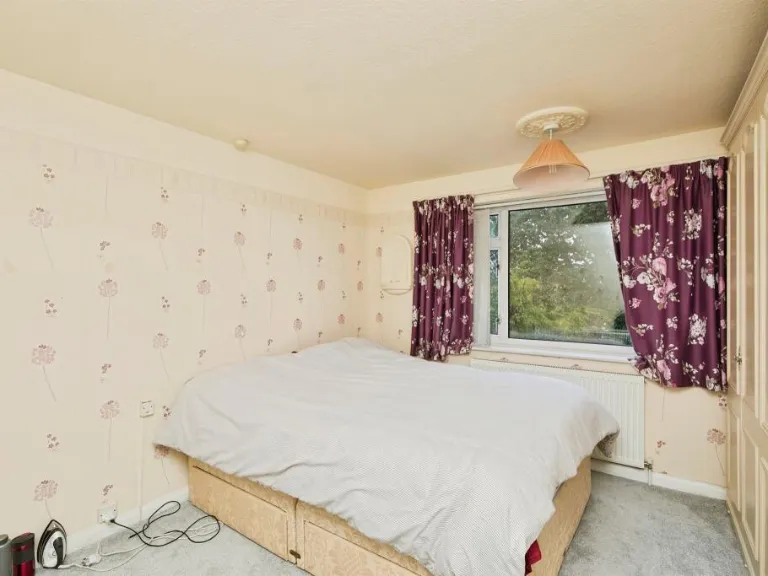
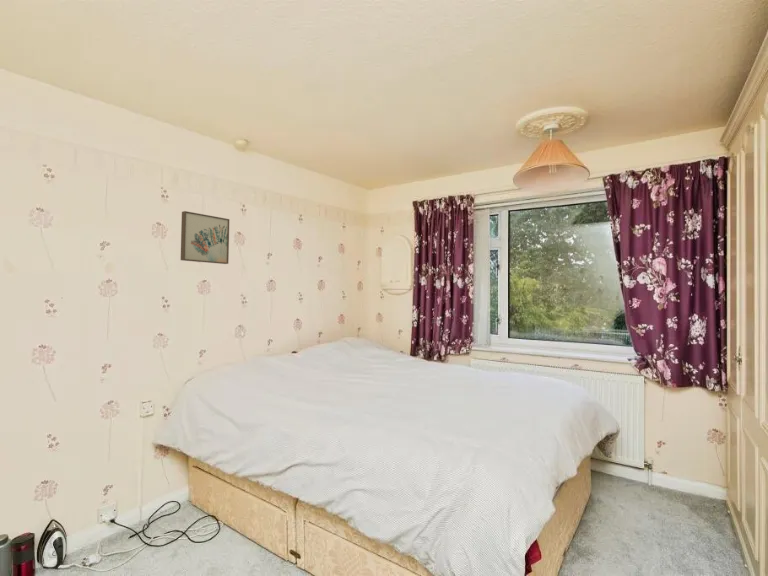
+ wall art (206, 238)
